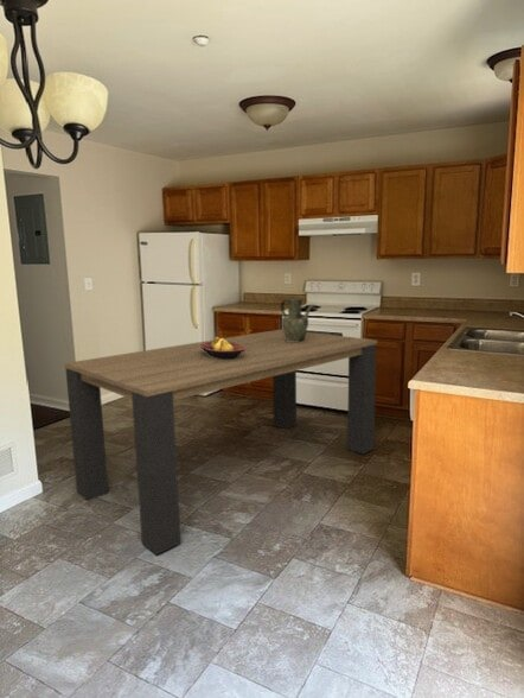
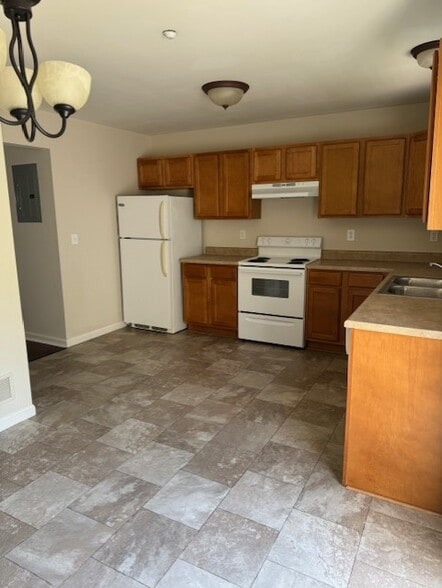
- fruit bowl (222, 345)
- dining table (231, 386)
- pitcher (298, 319)
